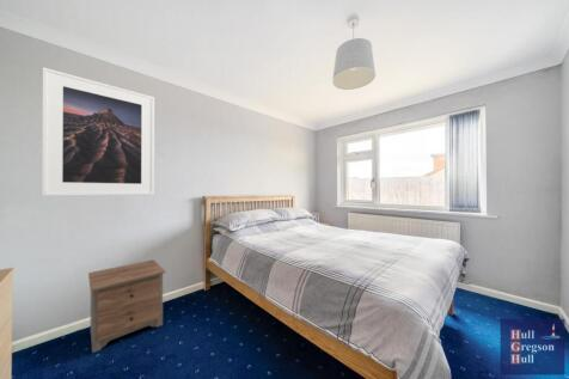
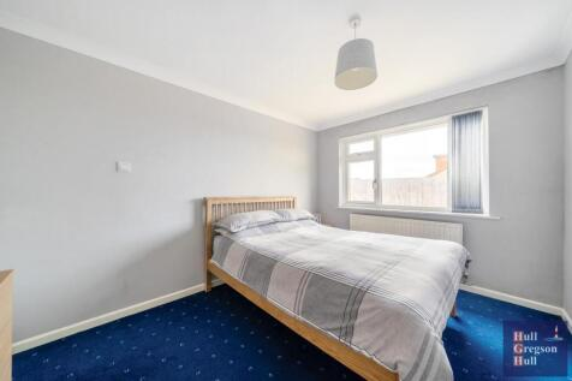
- nightstand (127, 299)
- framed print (105, 139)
